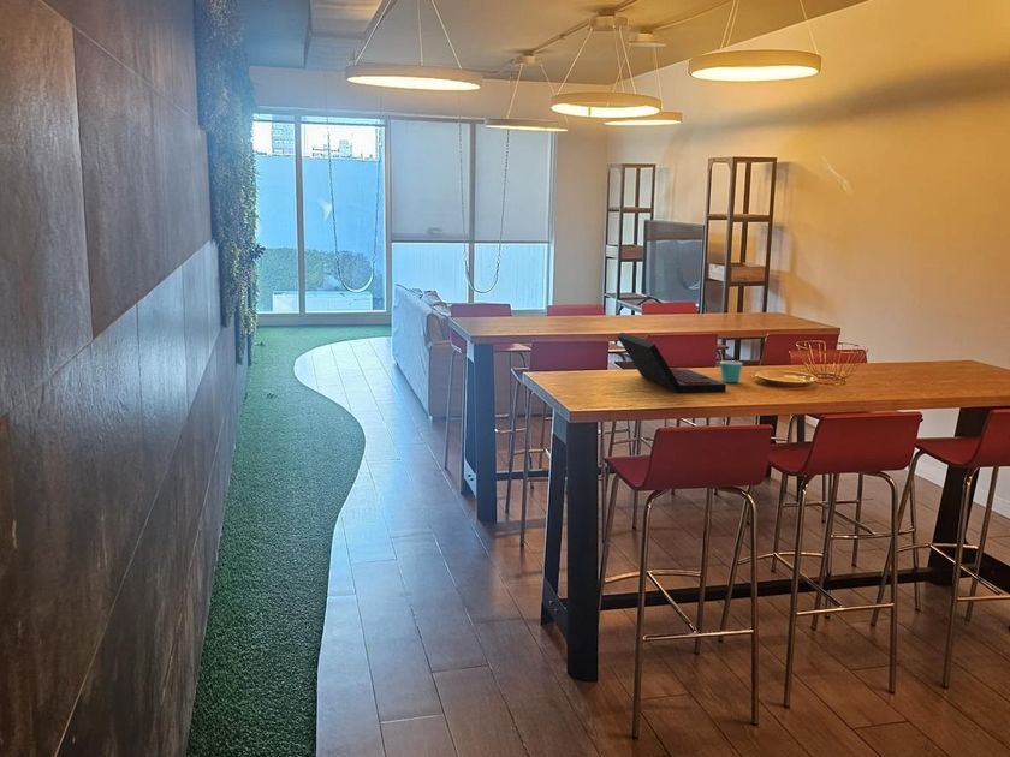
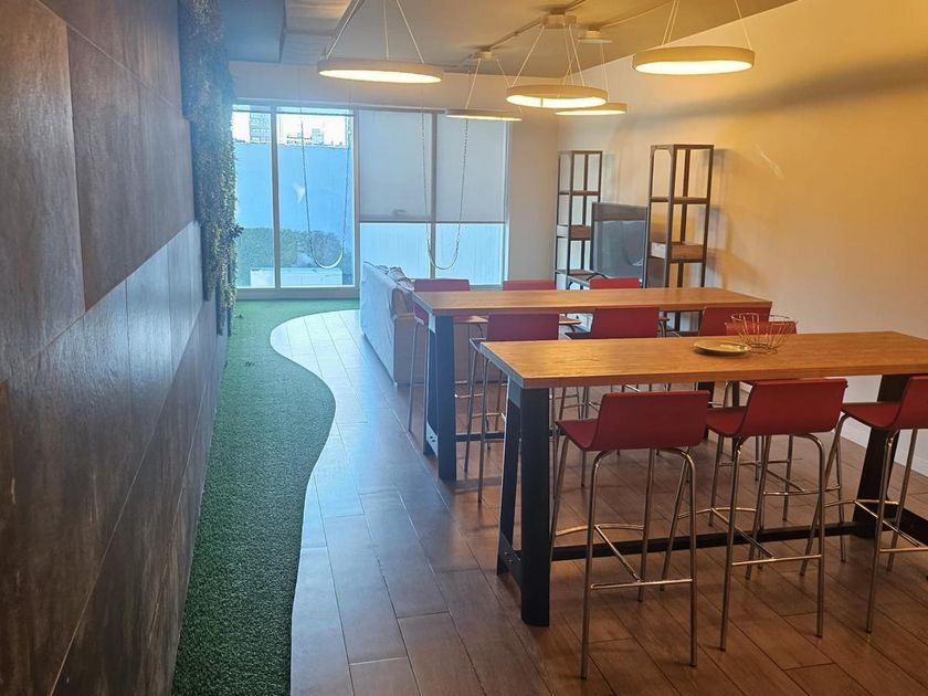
- mug (729, 370)
- laptop (665, 362)
